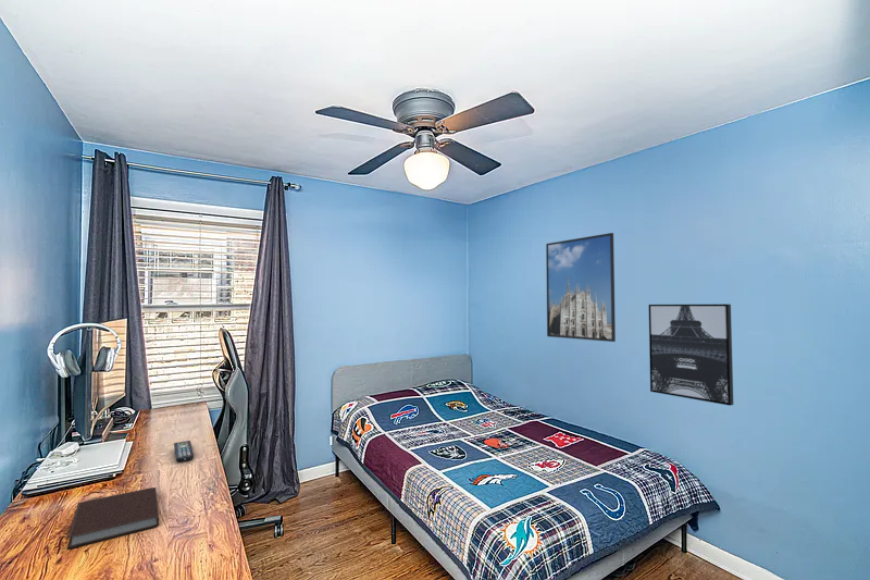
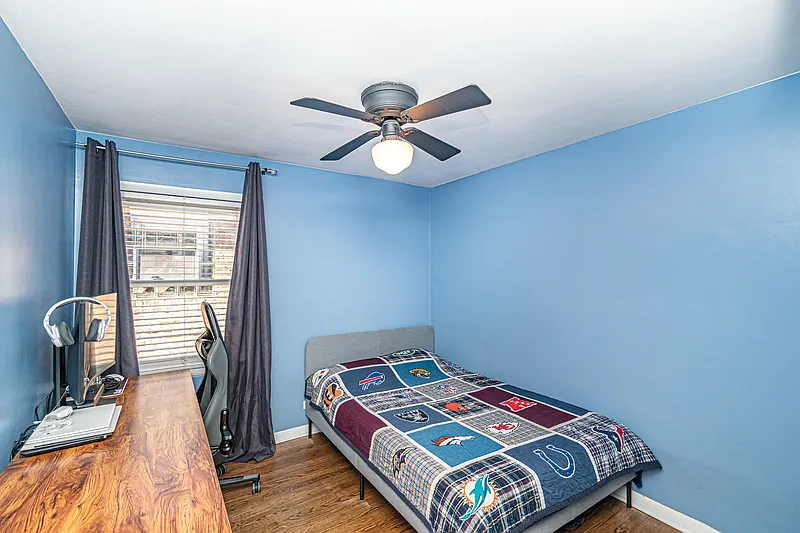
- notebook (116, 514)
- remote control (183, 449)
- wall art (687, 350)
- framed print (577, 288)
